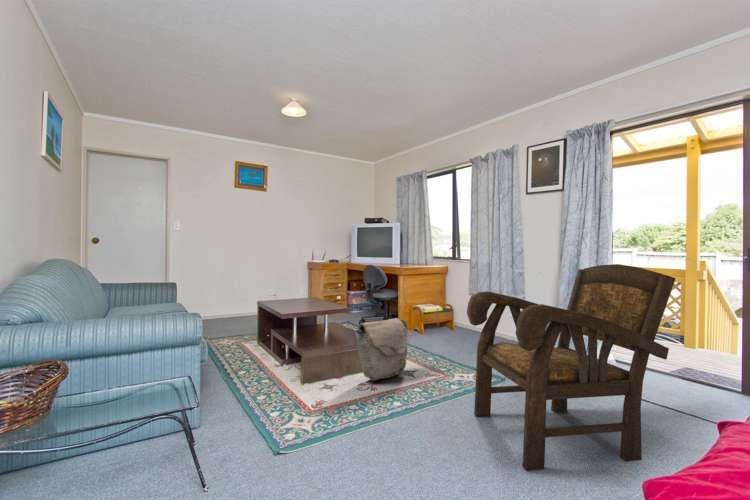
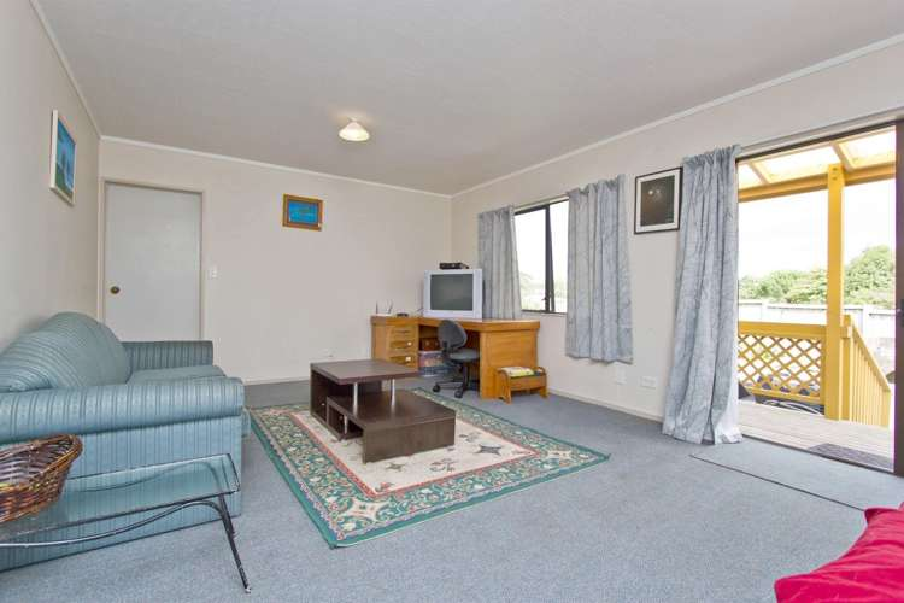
- bag (383, 349)
- armchair (559, 349)
